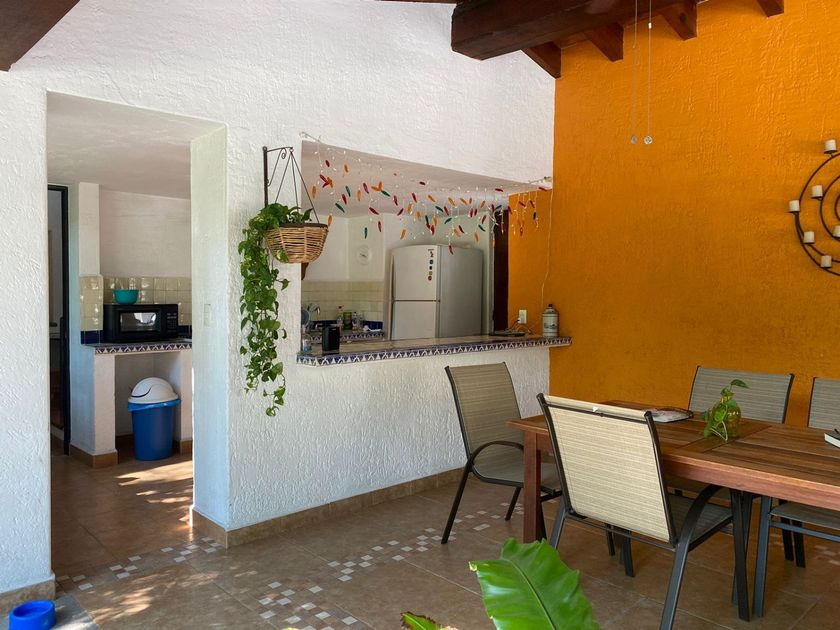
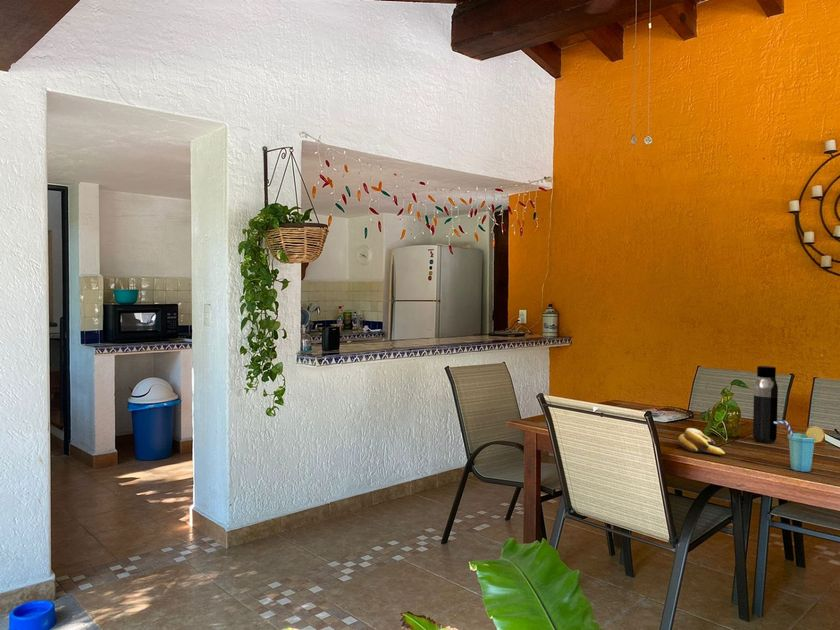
+ water bottle (765, 404)
+ banana (704, 439)
+ cup (798, 445)
